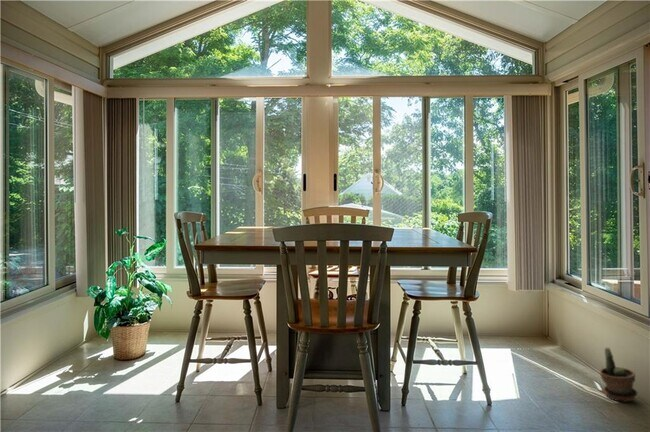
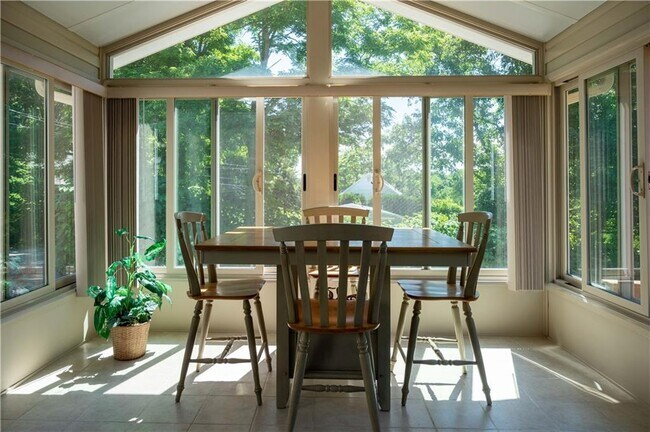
- potted plant (618, 373)
